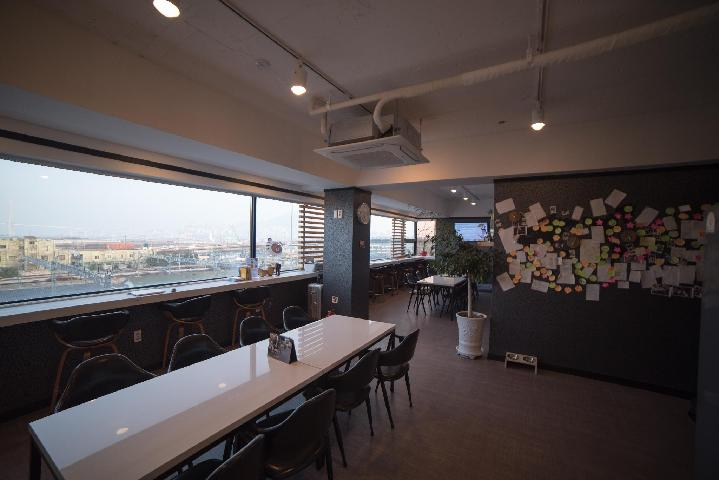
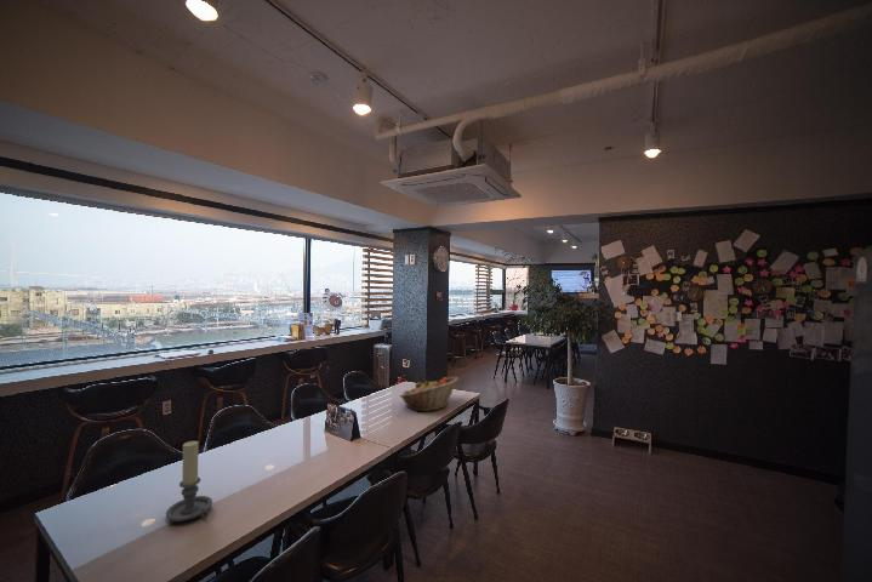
+ candle holder (192, 478)
+ fruit basket (429, 390)
